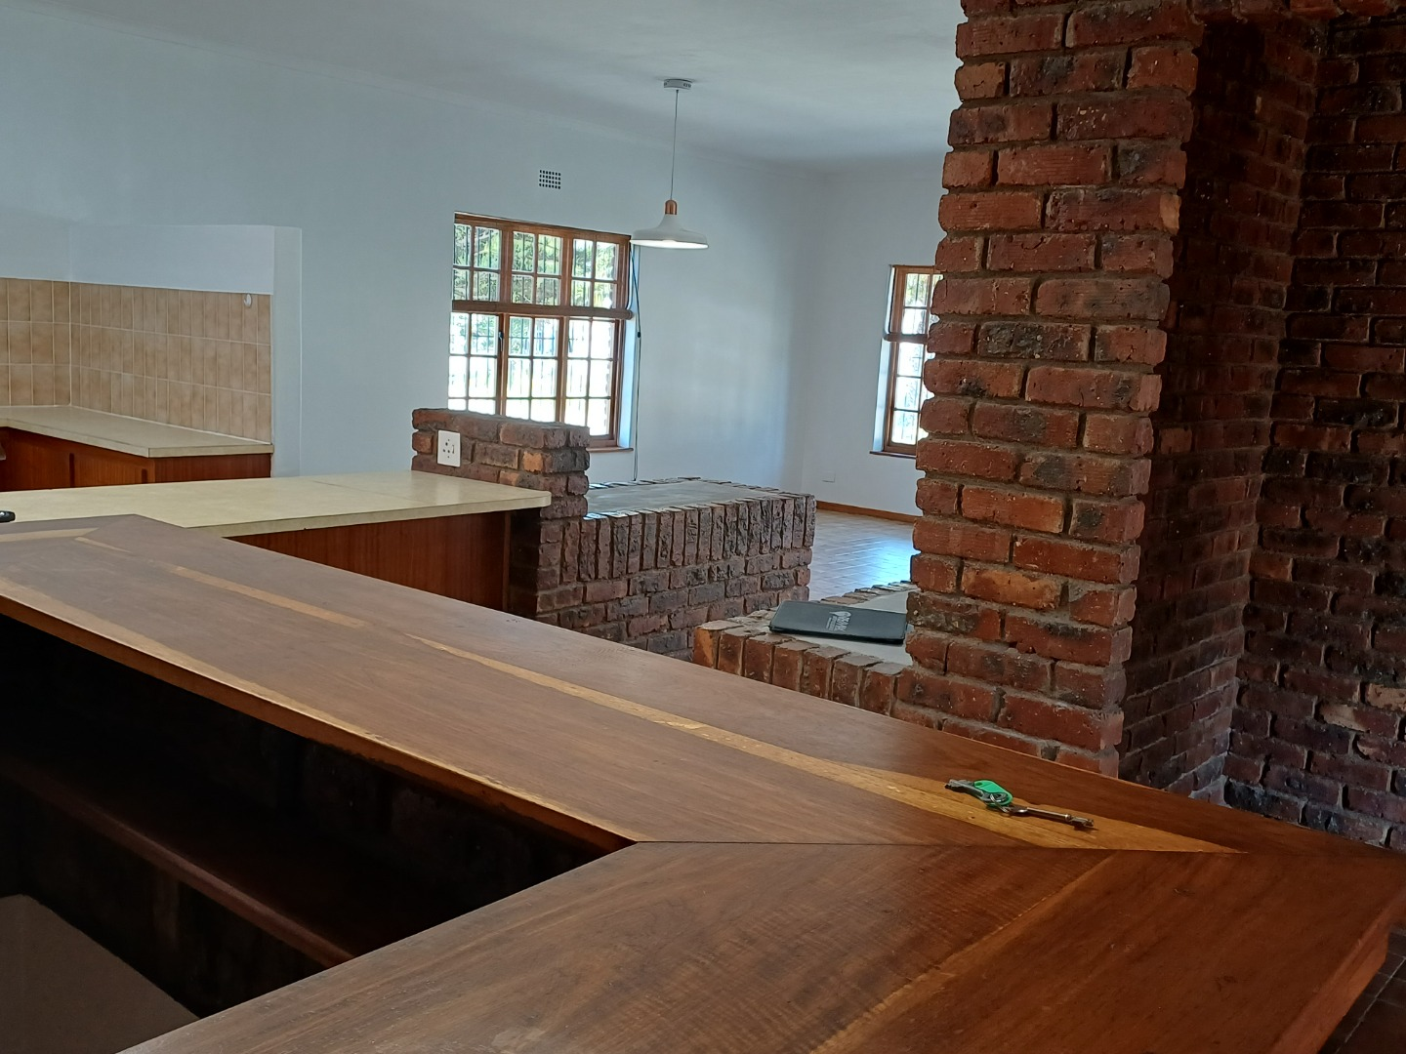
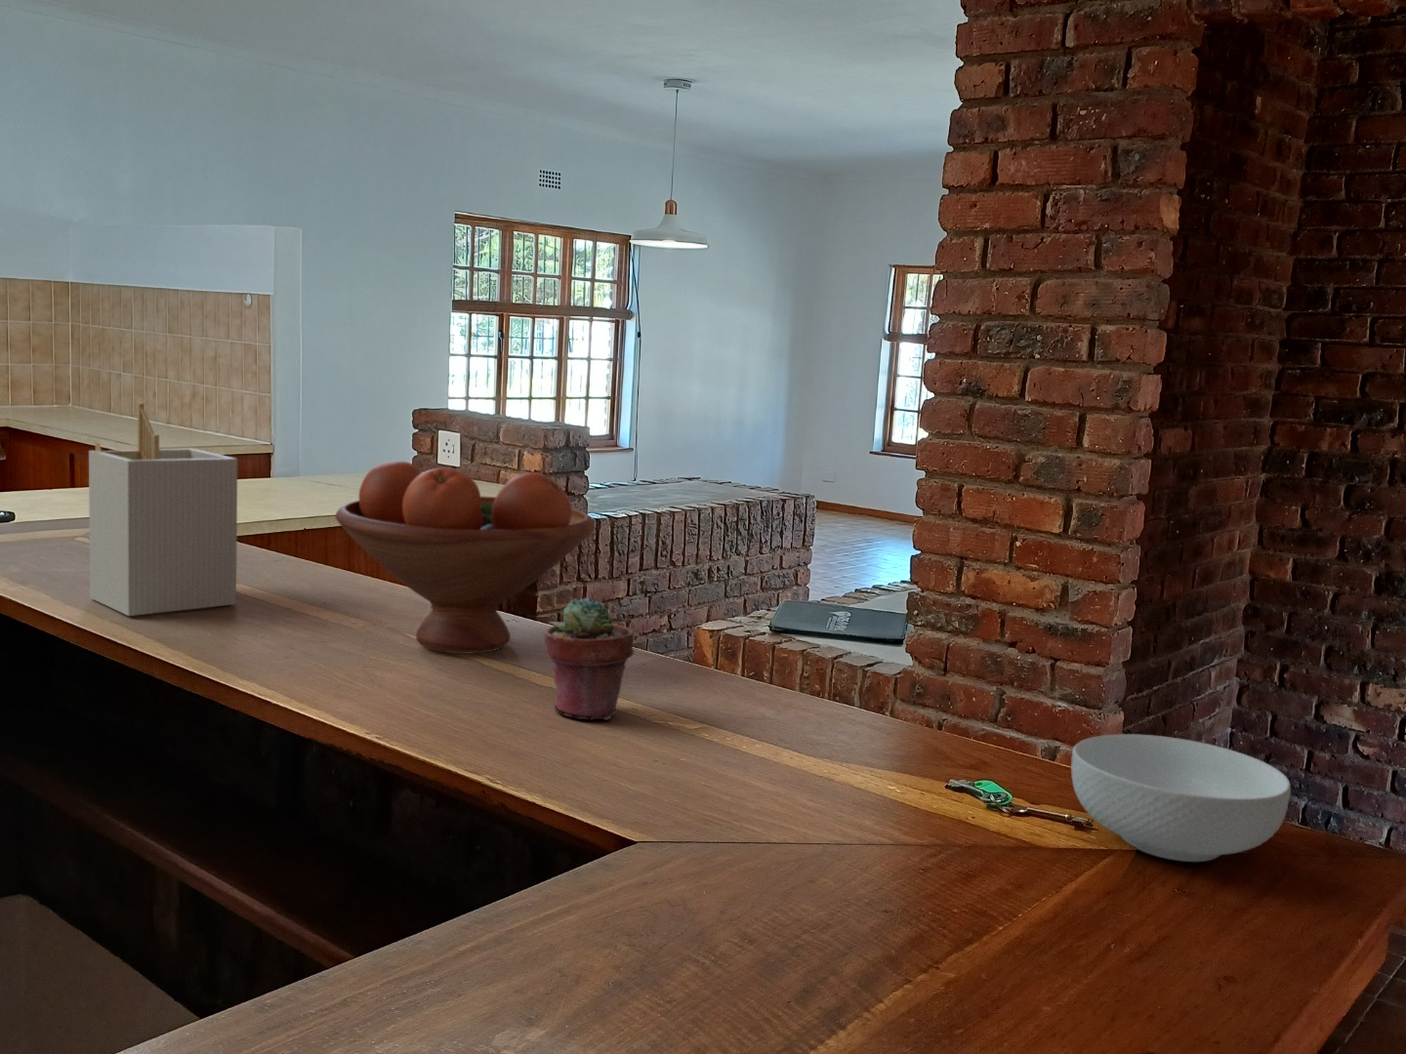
+ fruit bowl (466, 552)
+ cereal bowl (1174, 803)
+ potted succulent (588, 654)
+ utensil holder (162, 504)
